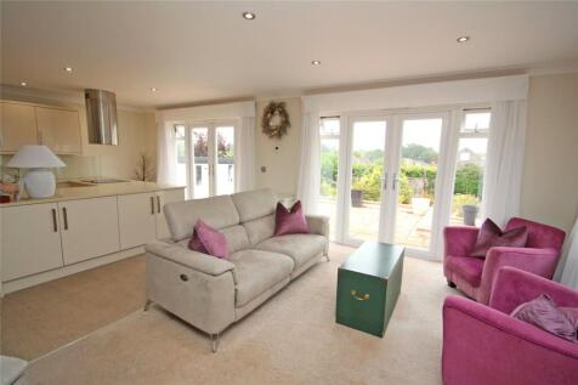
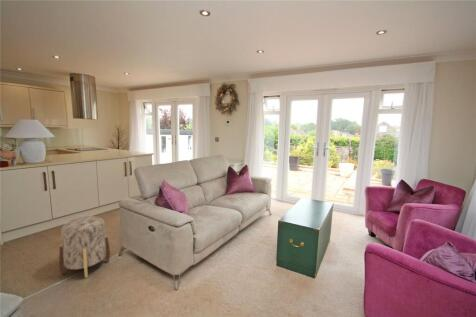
+ ottoman (85, 243)
